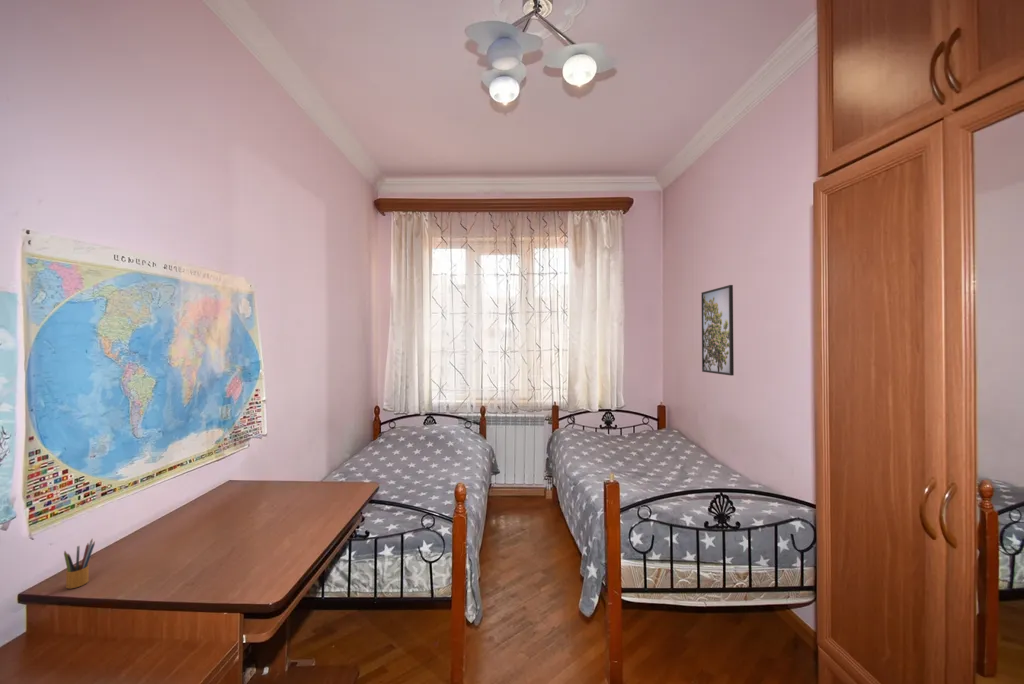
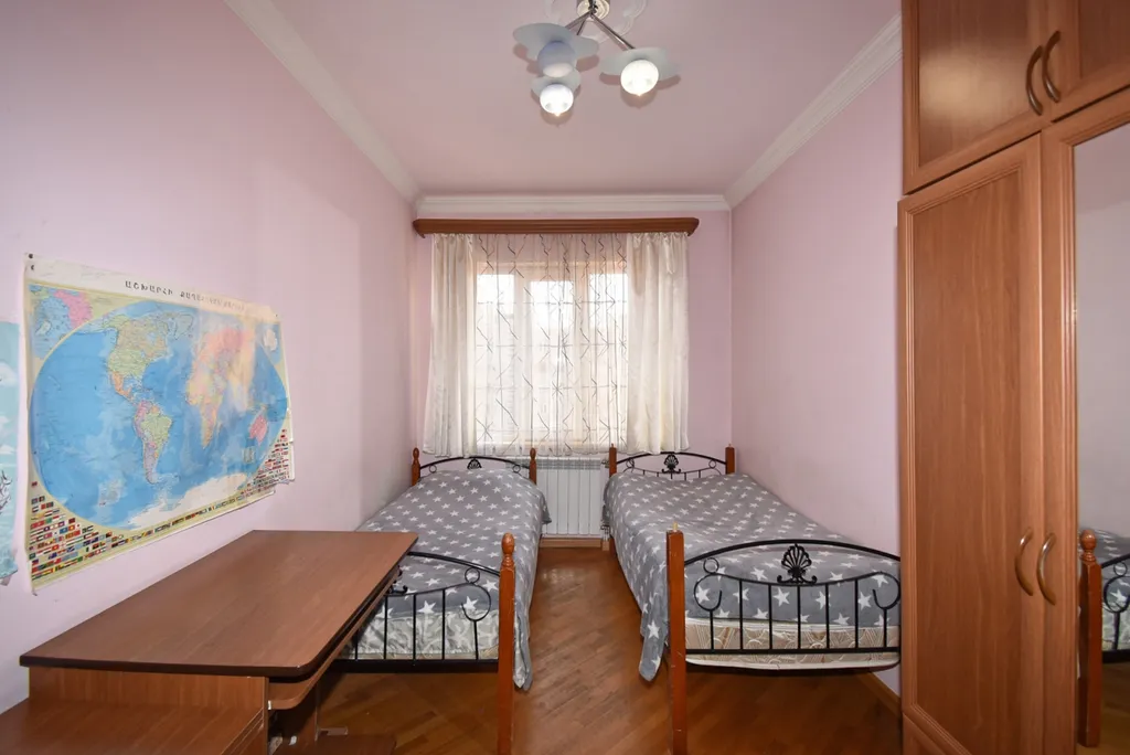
- pencil box (77, 564)
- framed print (716, 331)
